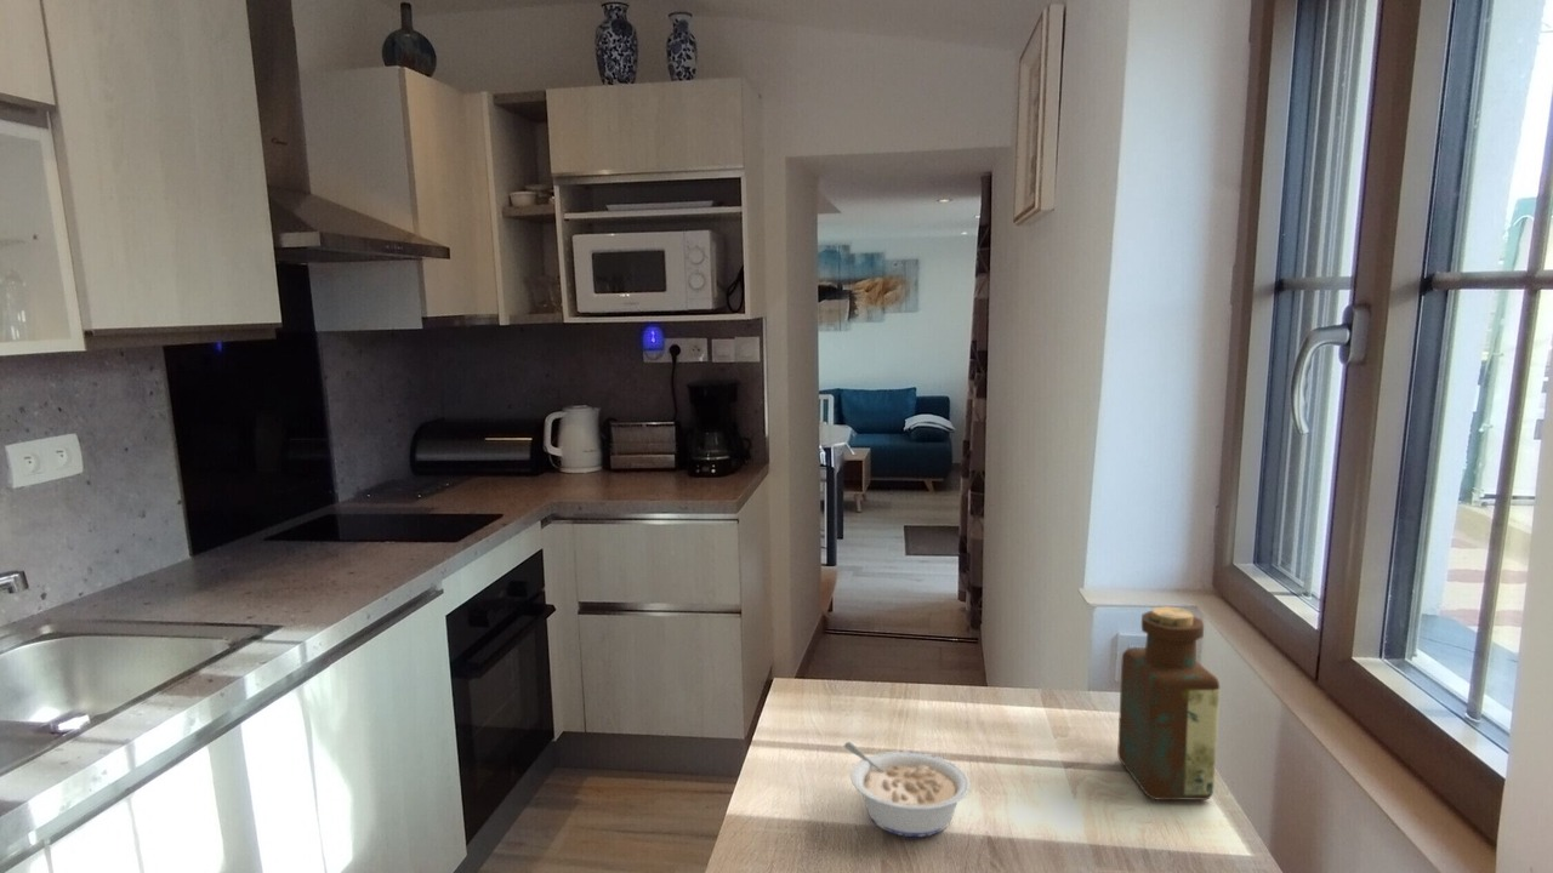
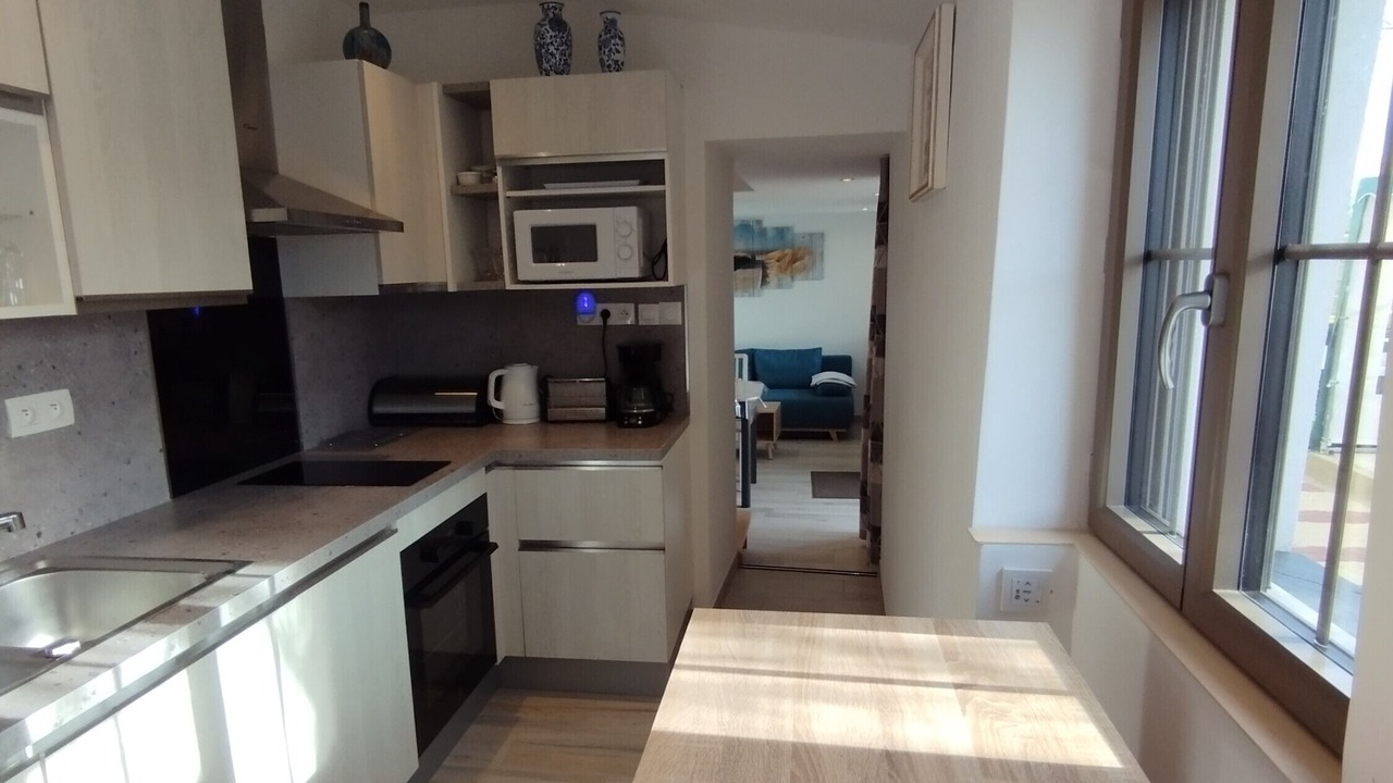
- bottle (1167, 696)
- legume (904, 792)
